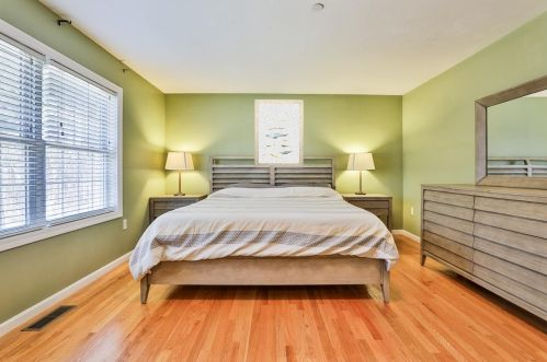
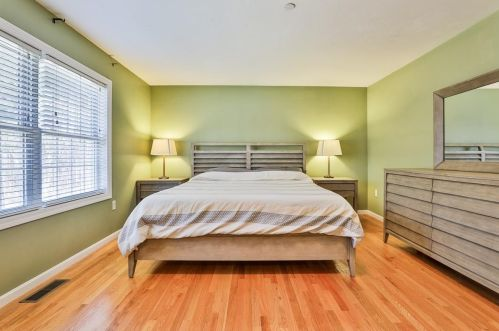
- wall art (278, 133)
